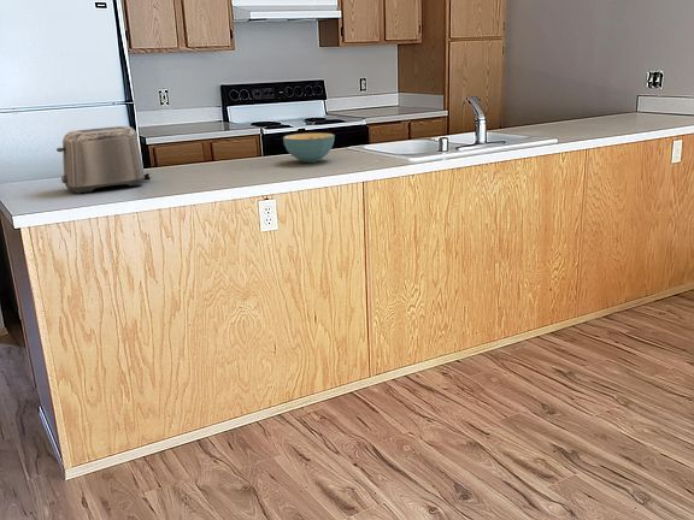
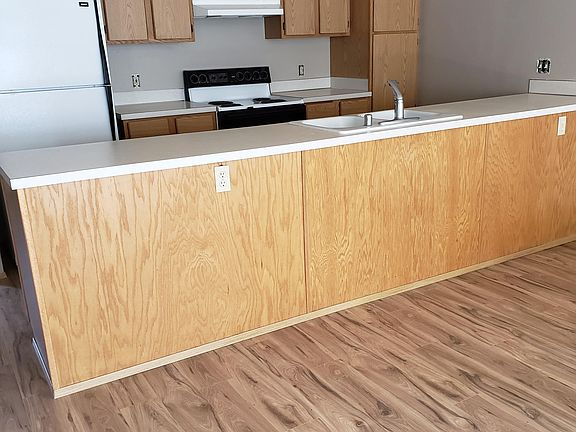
- toaster (106, 158)
- cereal bowl (308, 148)
